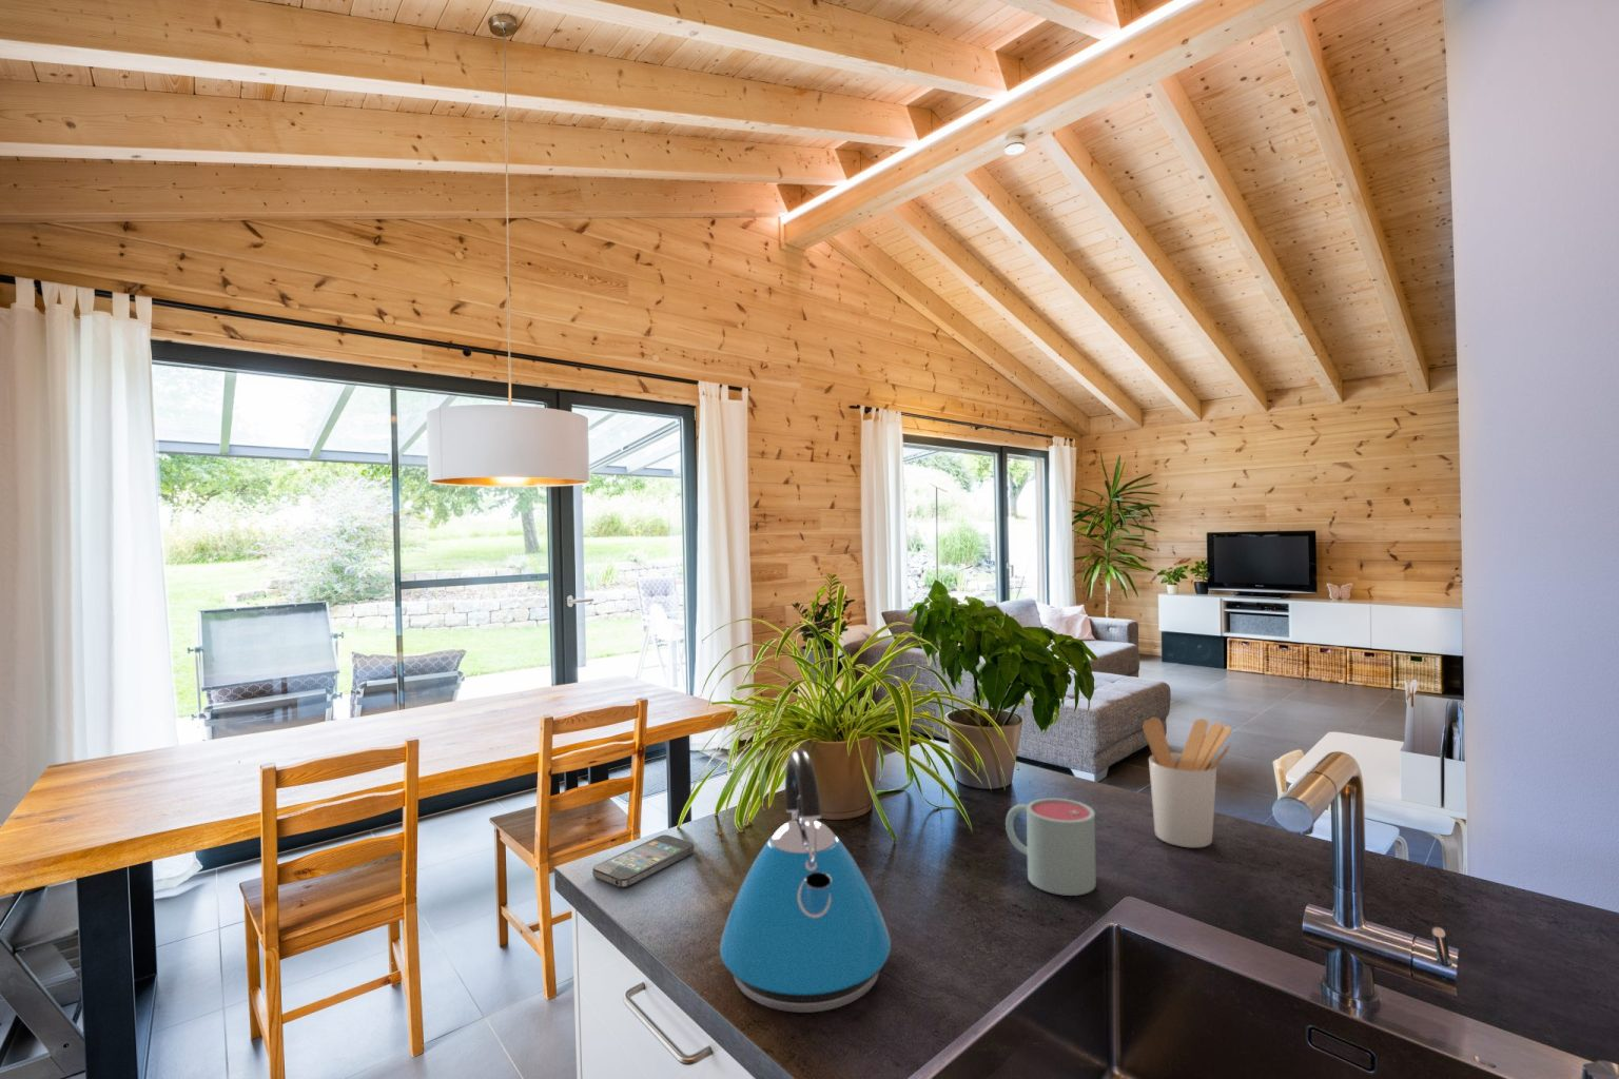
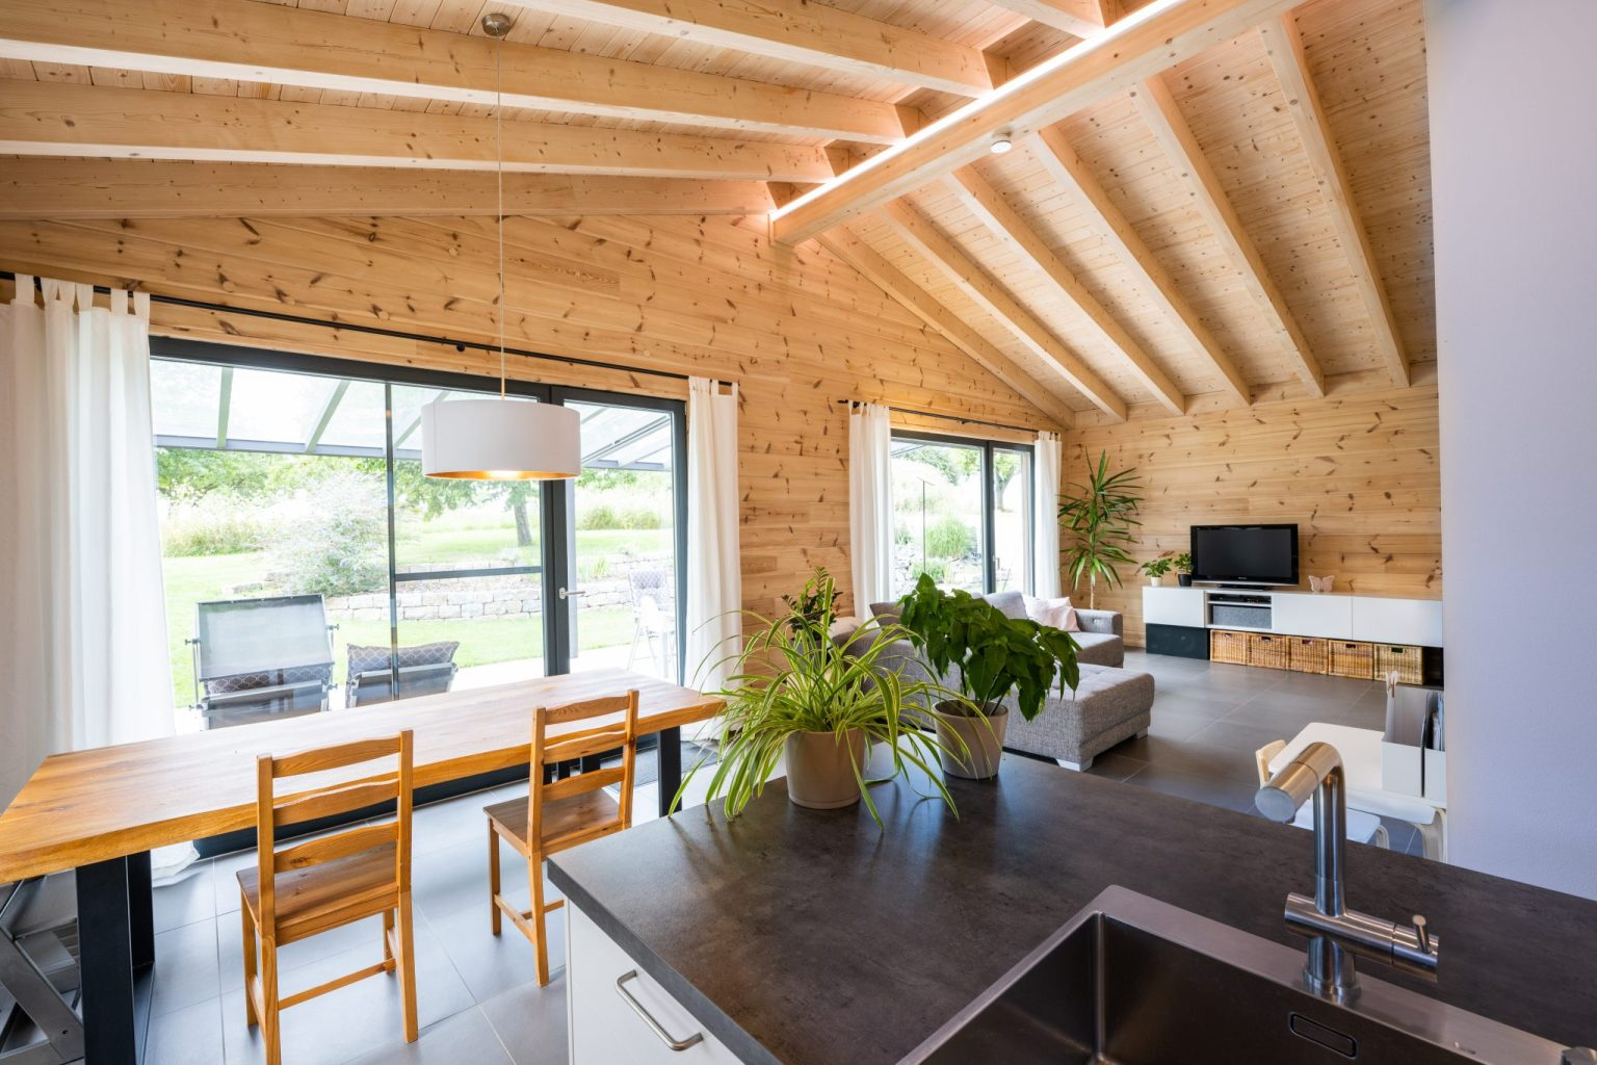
- kettle (802, 856)
- mug (1046, 839)
- smartphone (646, 859)
- utensil holder (1191, 778)
